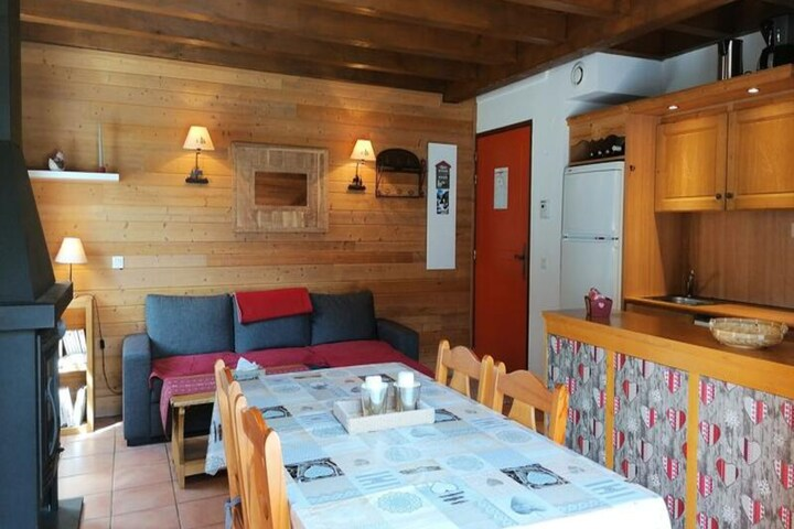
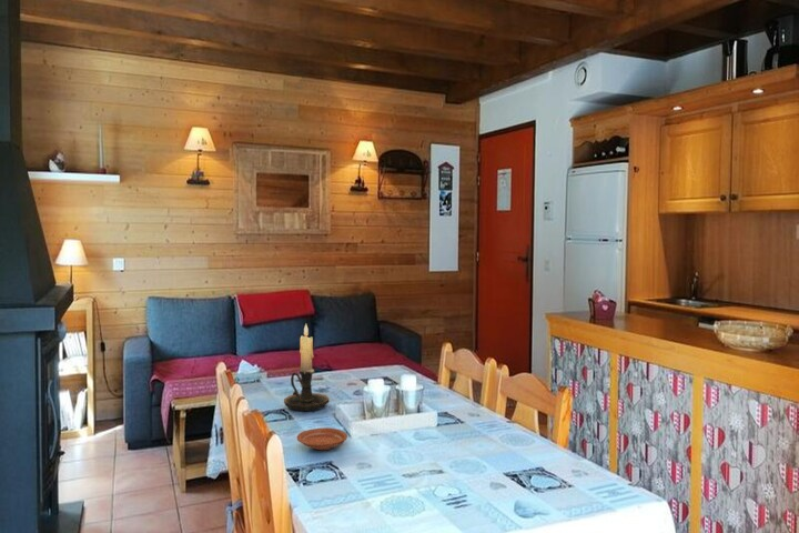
+ candle holder (303, 363)
+ plate (322, 441)
